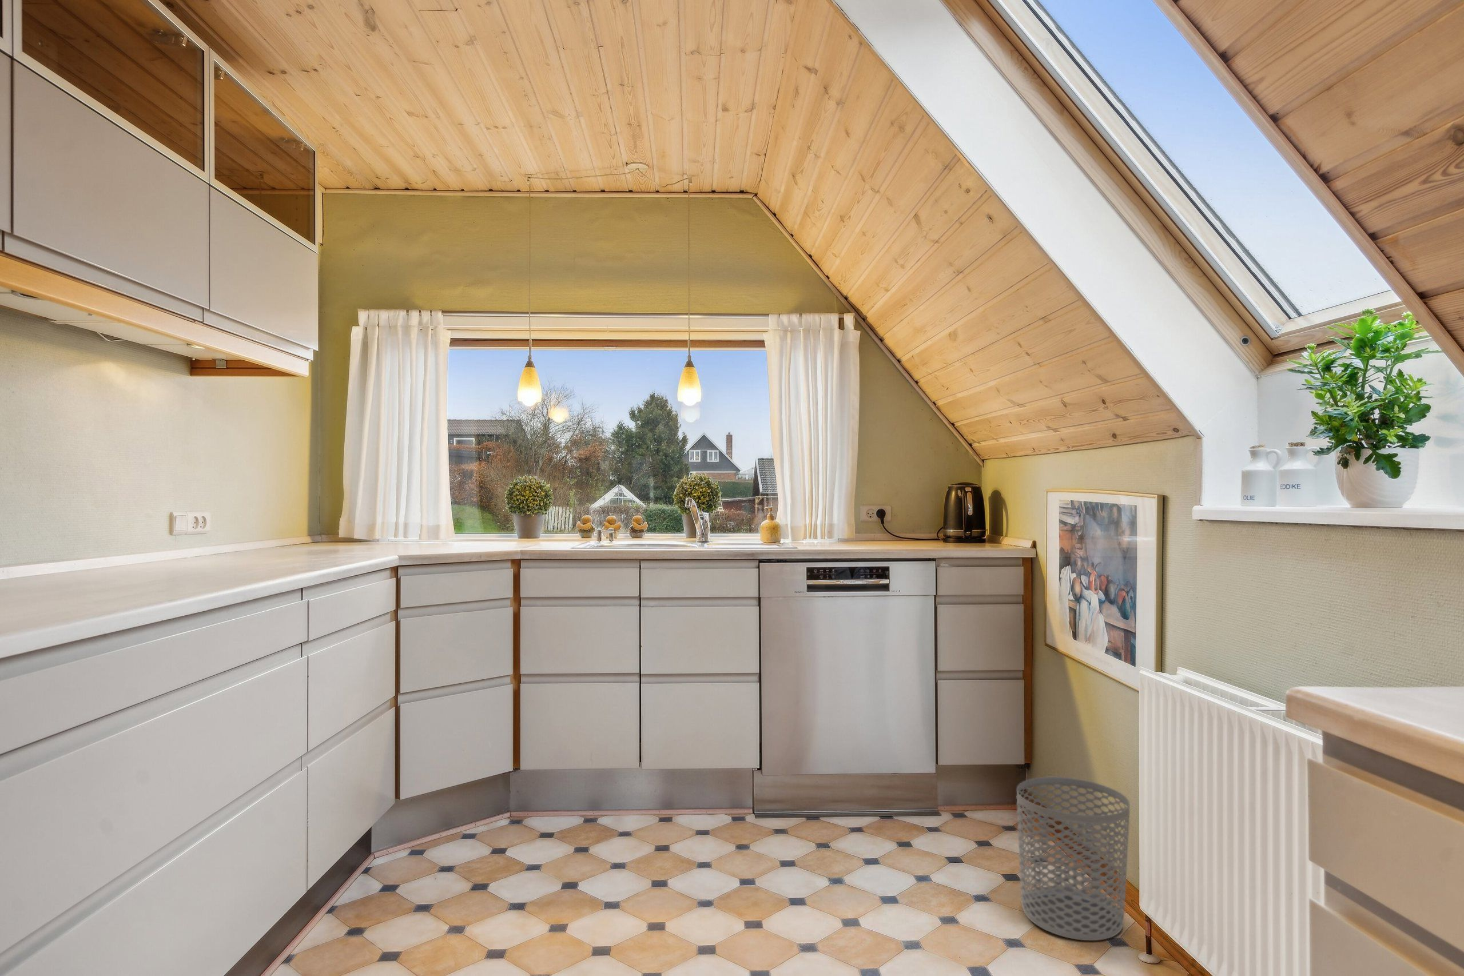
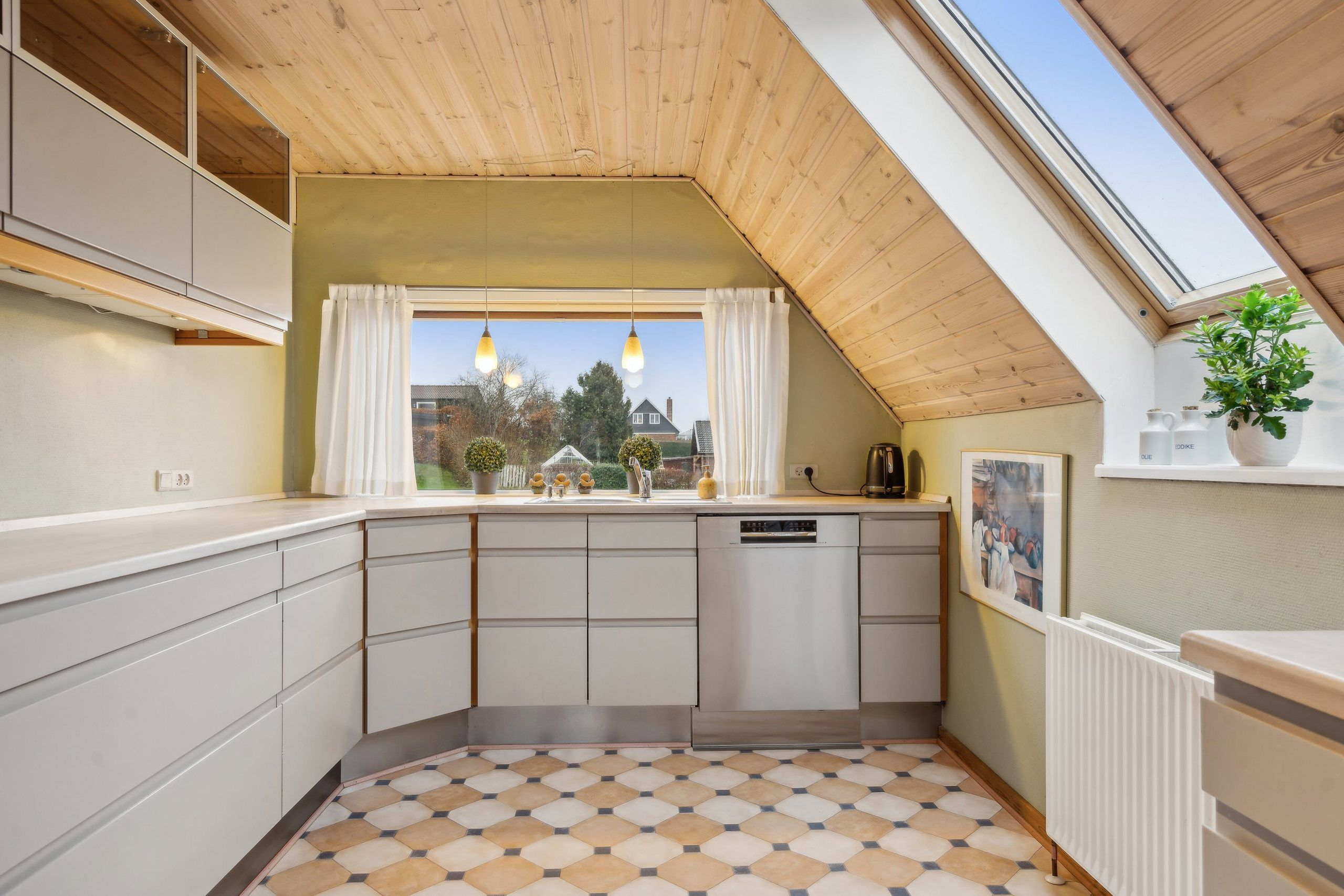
- waste bin (1072, 857)
